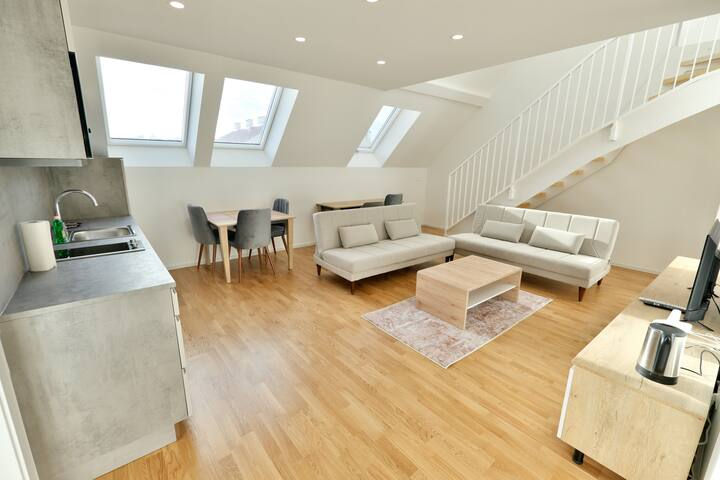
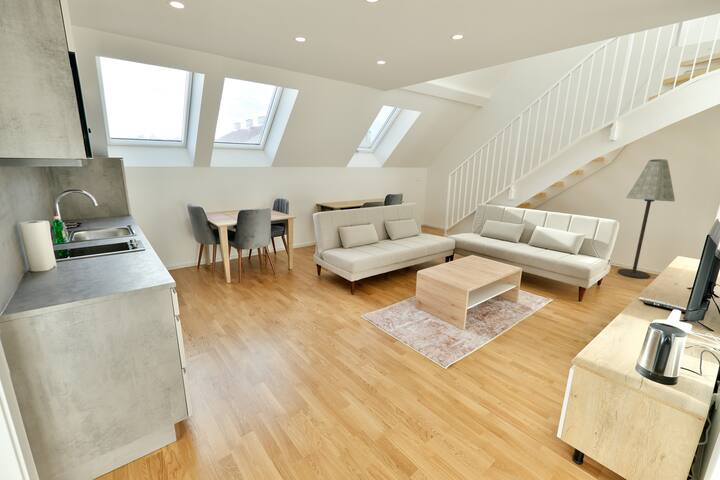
+ floor lamp (645, 219)
